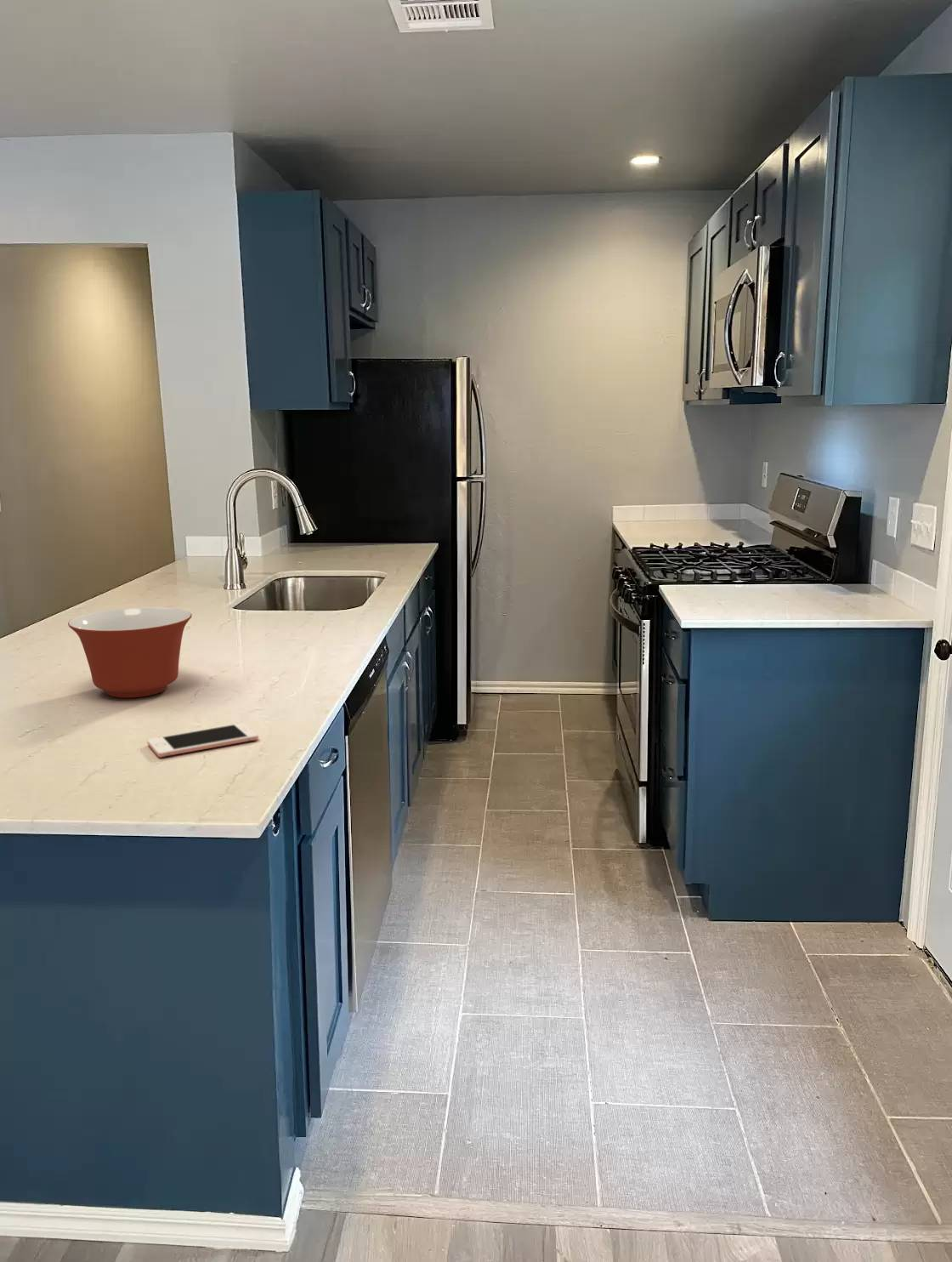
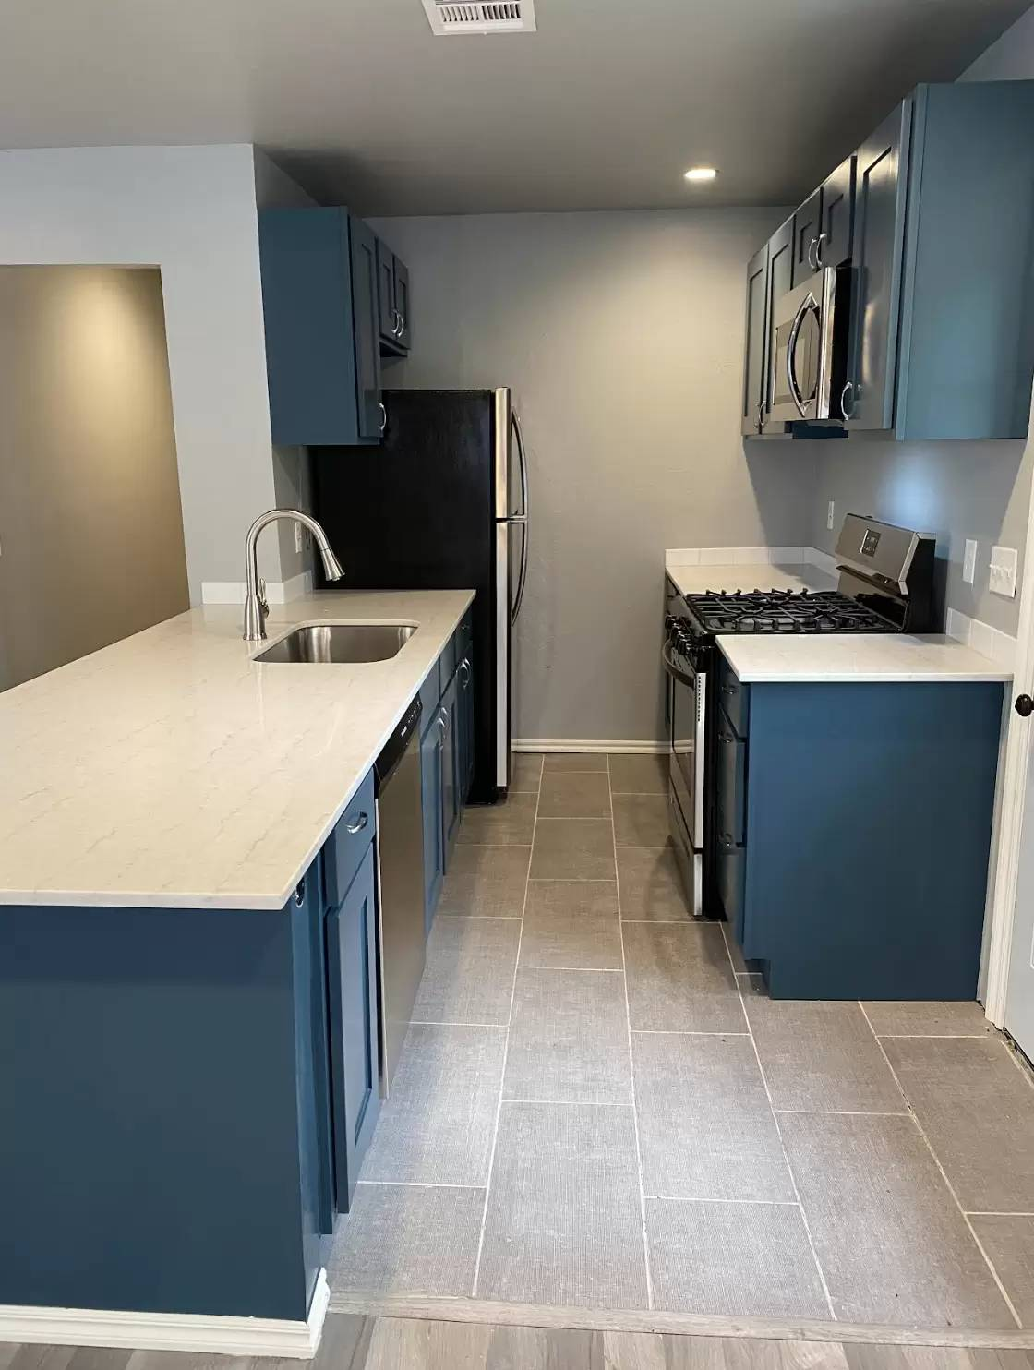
- mixing bowl (133, 654)
- cell phone (203, 739)
